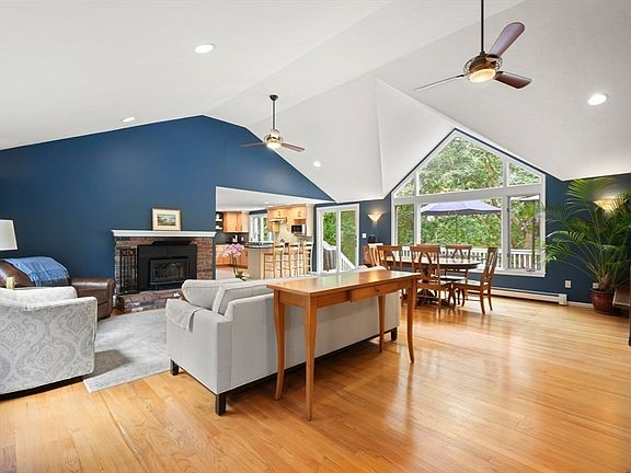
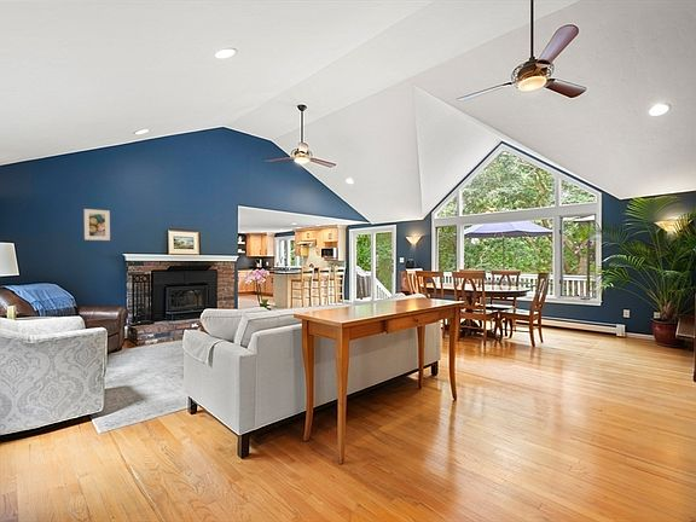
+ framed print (97, 225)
